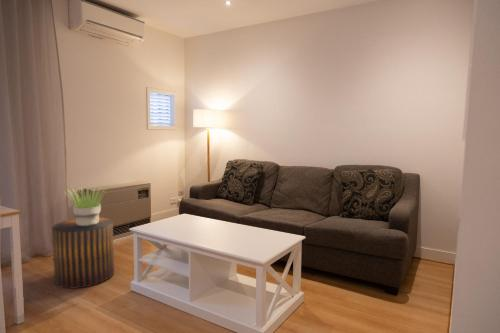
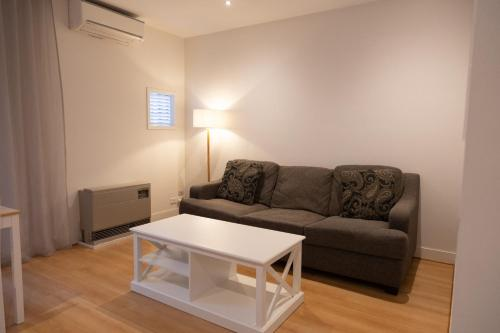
- potted plant (86, 206)
- stool (84, 250)
